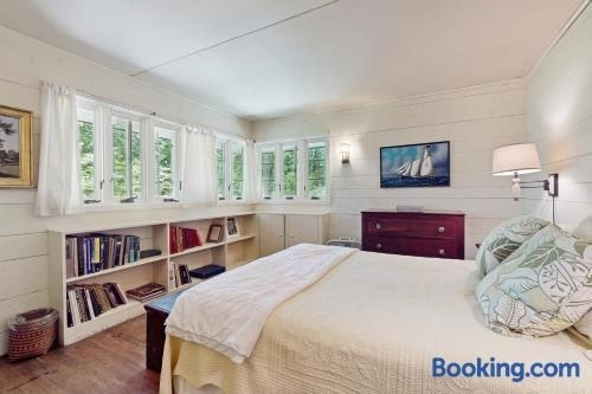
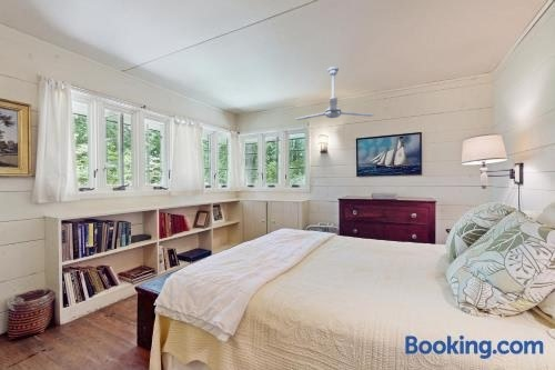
+ ceiling fan (333, 88)
